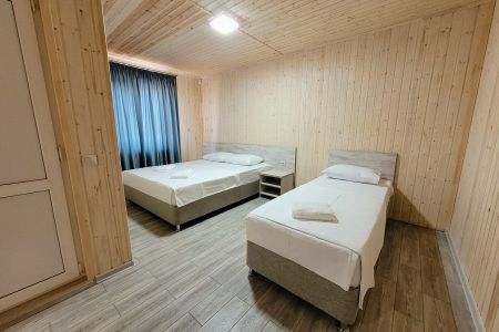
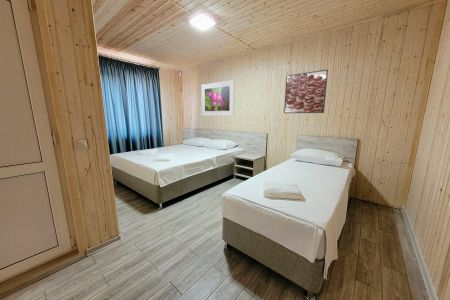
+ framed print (304, 93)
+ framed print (216, 99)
